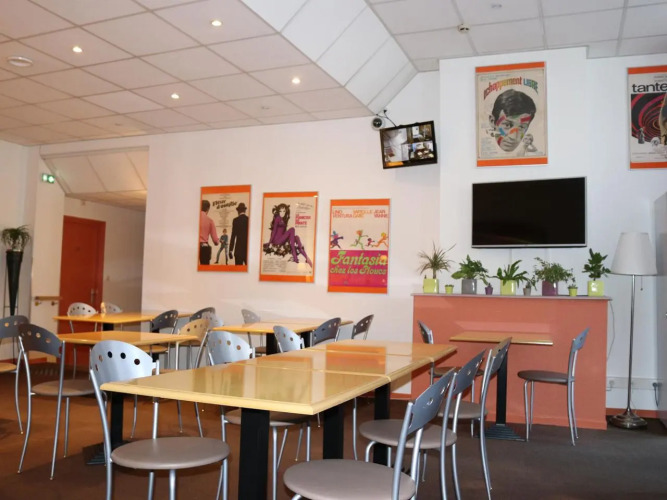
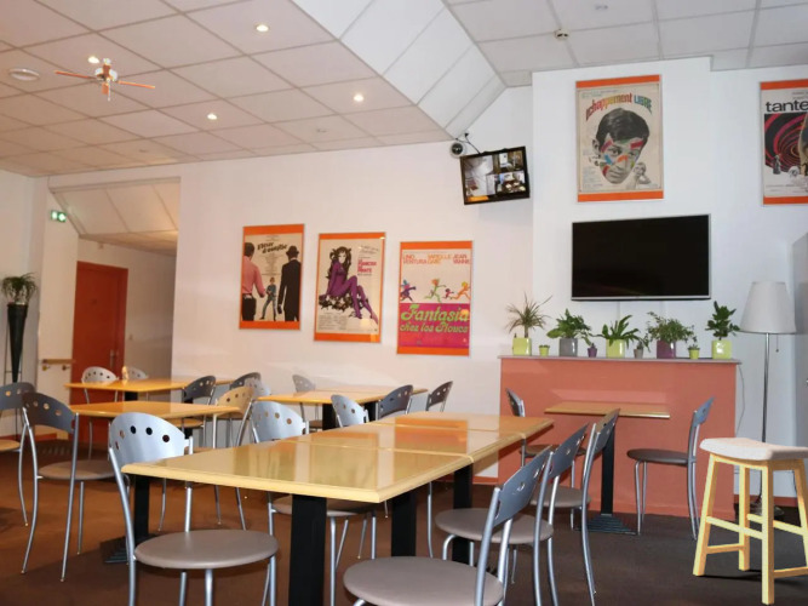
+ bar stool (755, 515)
+ ceiling fan (105, 79)
